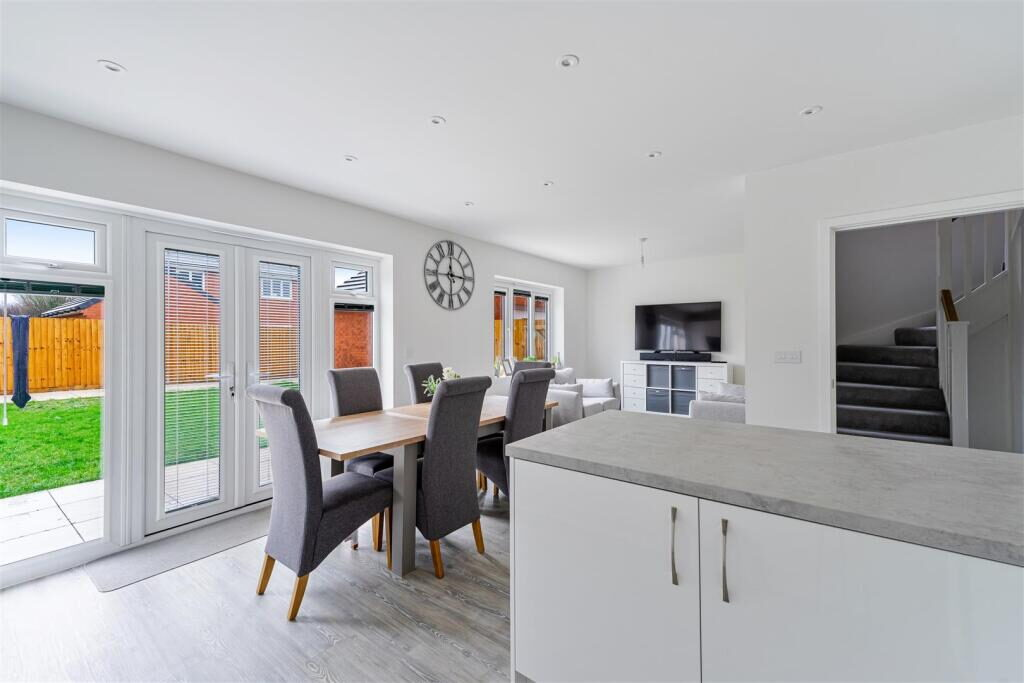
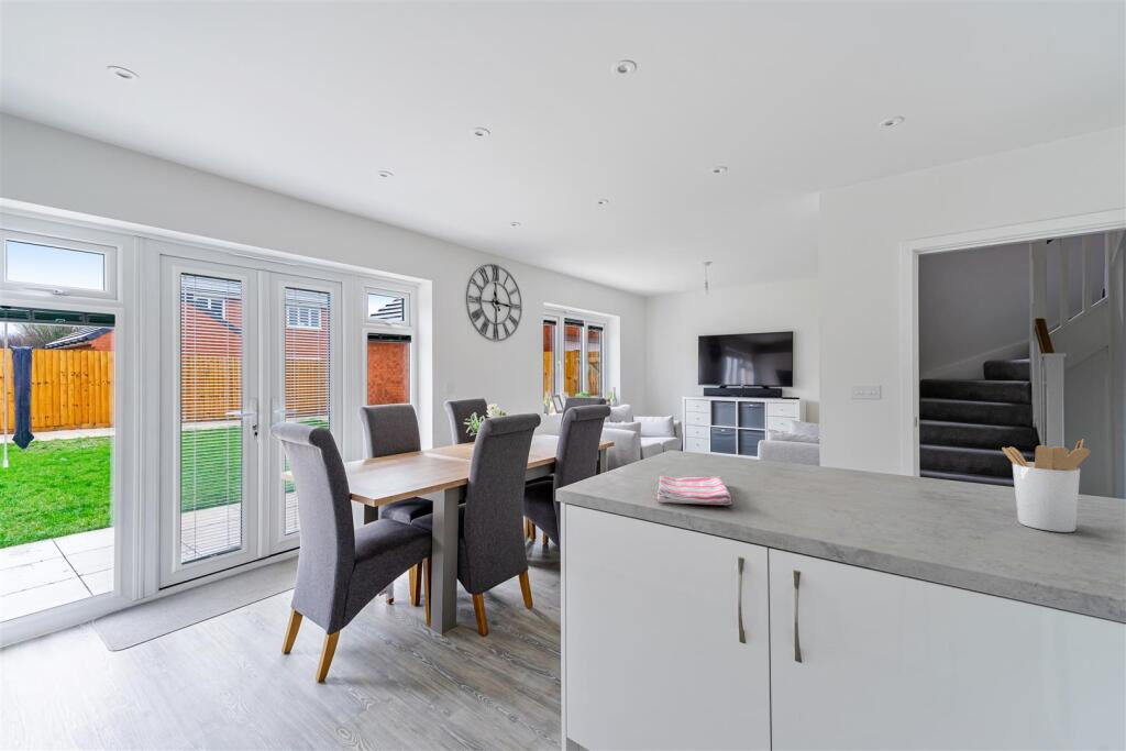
+ utensil holder (1050, 483)
+ dish towel (692, 486)
